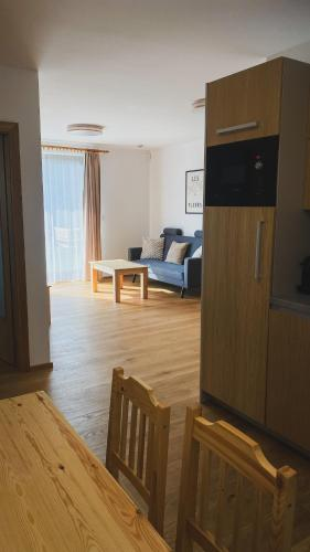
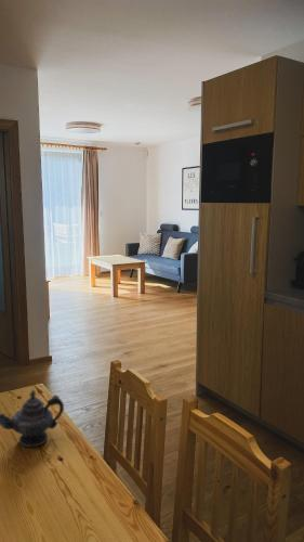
+ teapot (30, 415)
